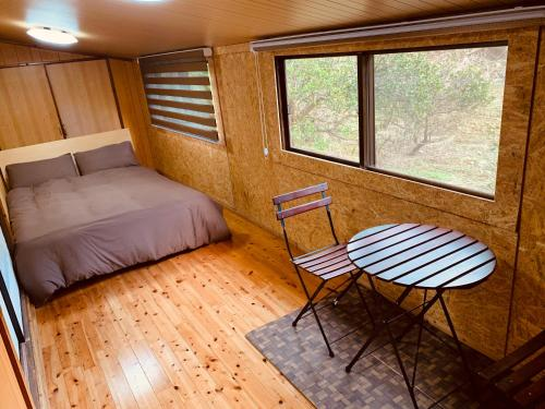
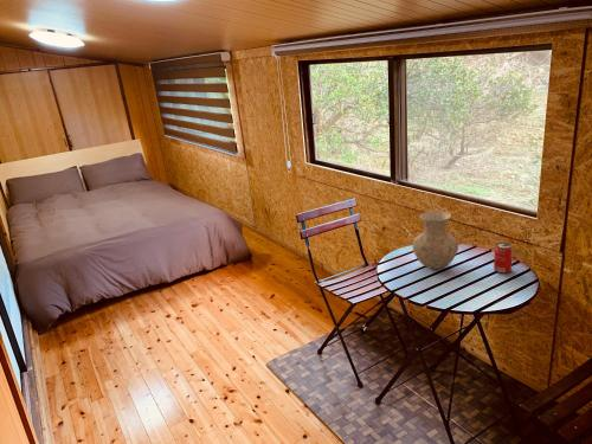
+ beverage can (503, 257)
+ vase (435, 242)
